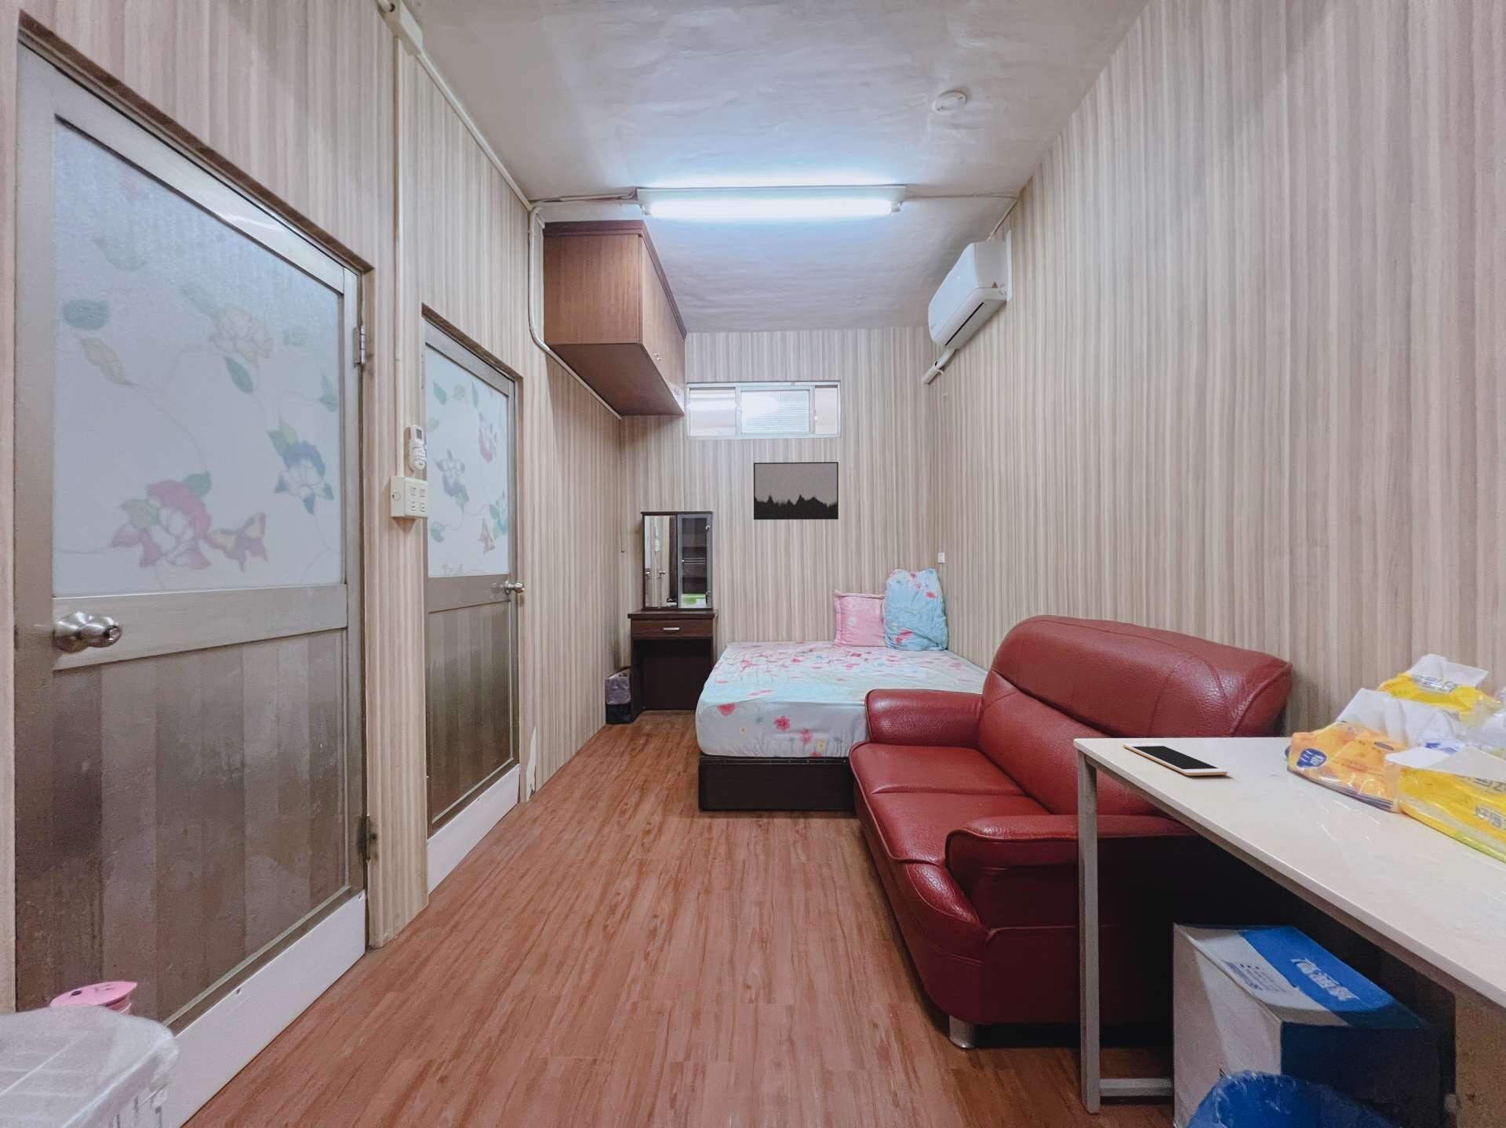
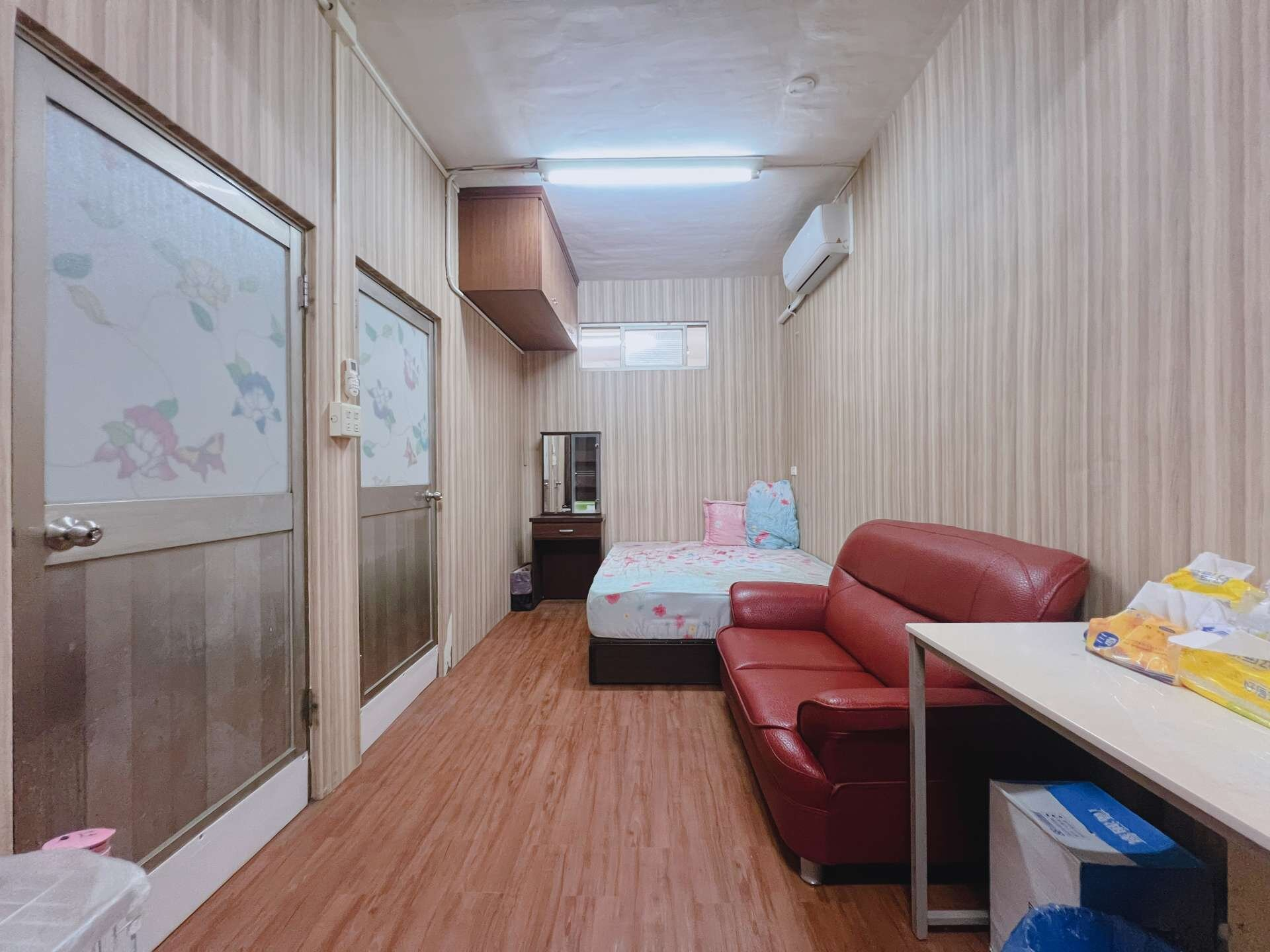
- wall art (796, 491)
- cell phone (1172, 757)
